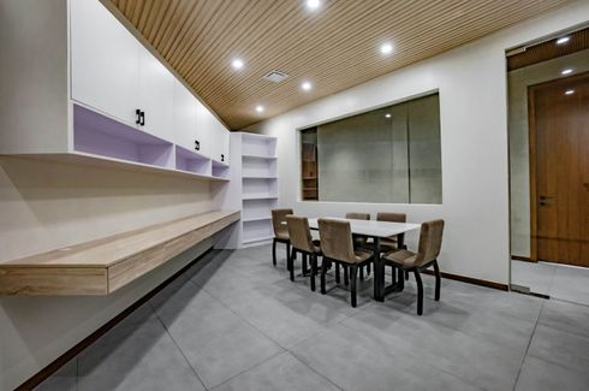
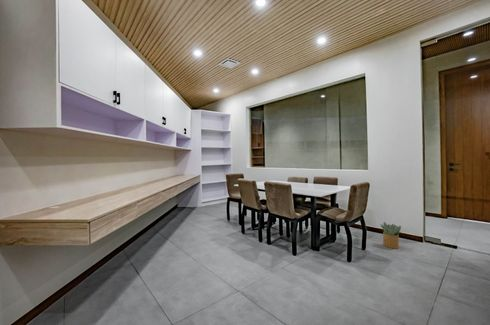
+ potted plant (391, 235)
